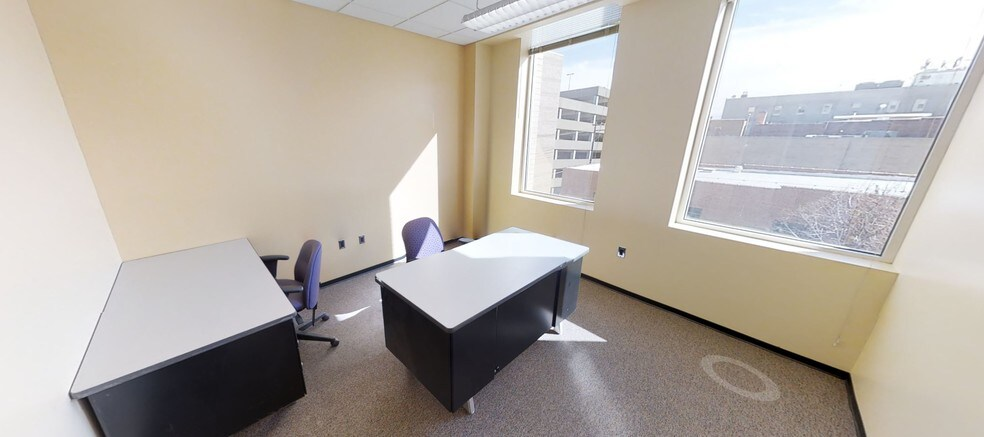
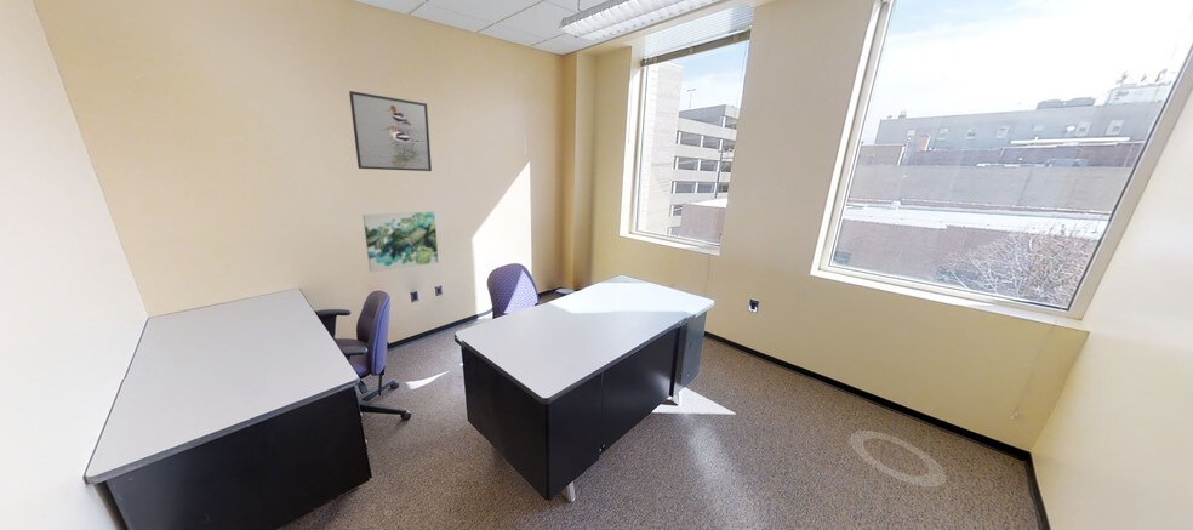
+ wall art (403, 240)
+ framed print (394, 135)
